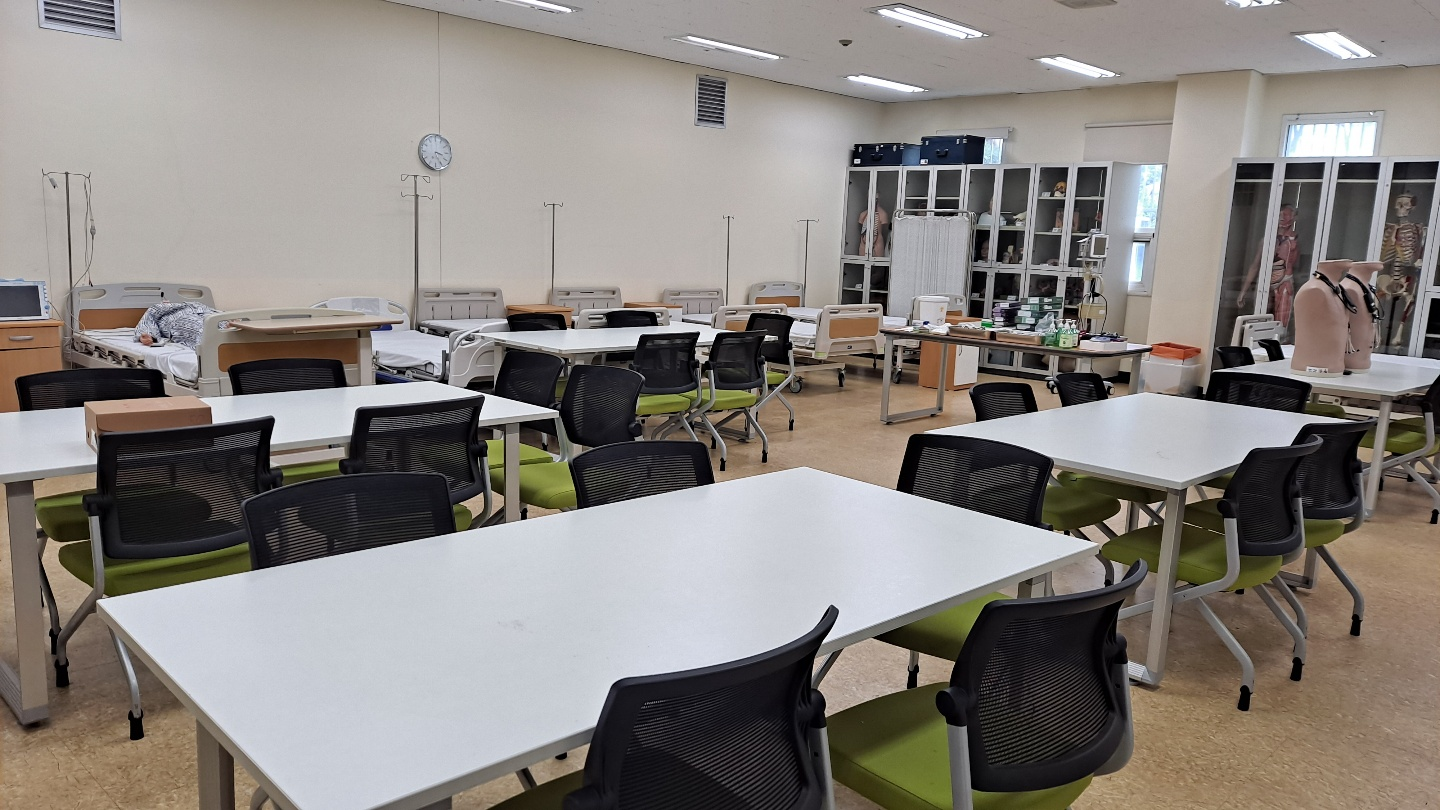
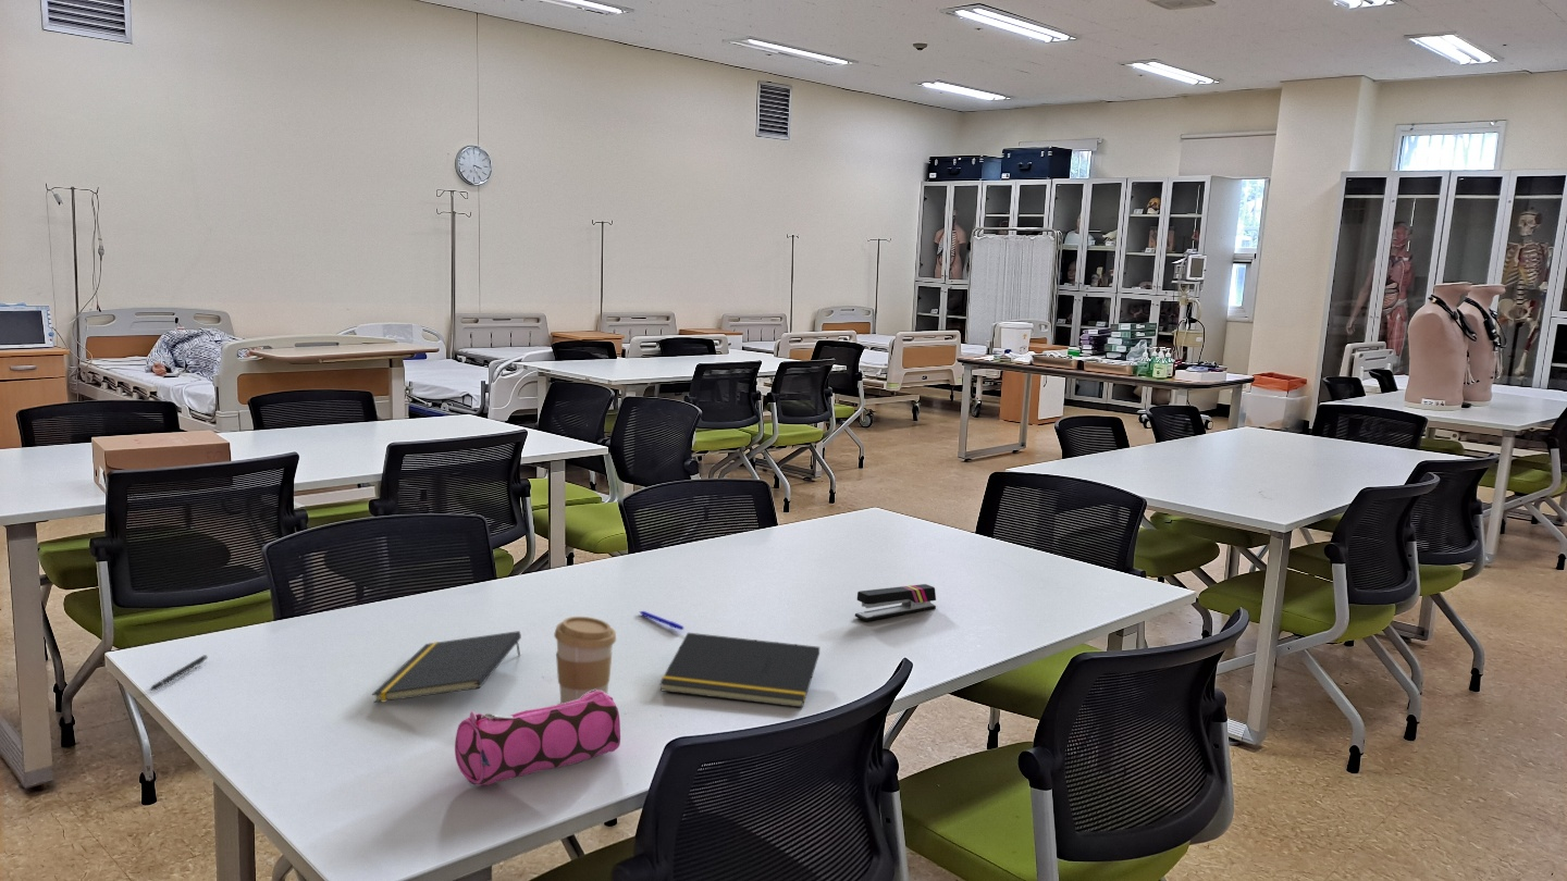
+ coffee cup (584, 661)
+ pen (659, 619)
+ pen (178, 672)
+ notepad (451, 665)
+ pencil case (542, 732)
+ stapler (897, 599)
+ notepad (742, 668)
